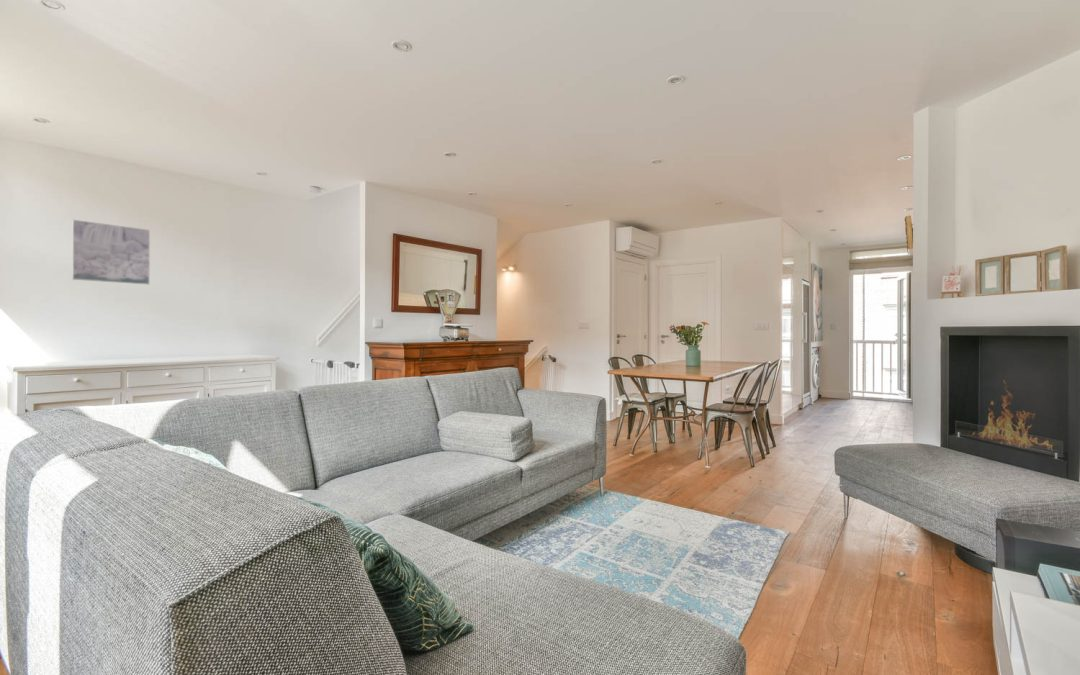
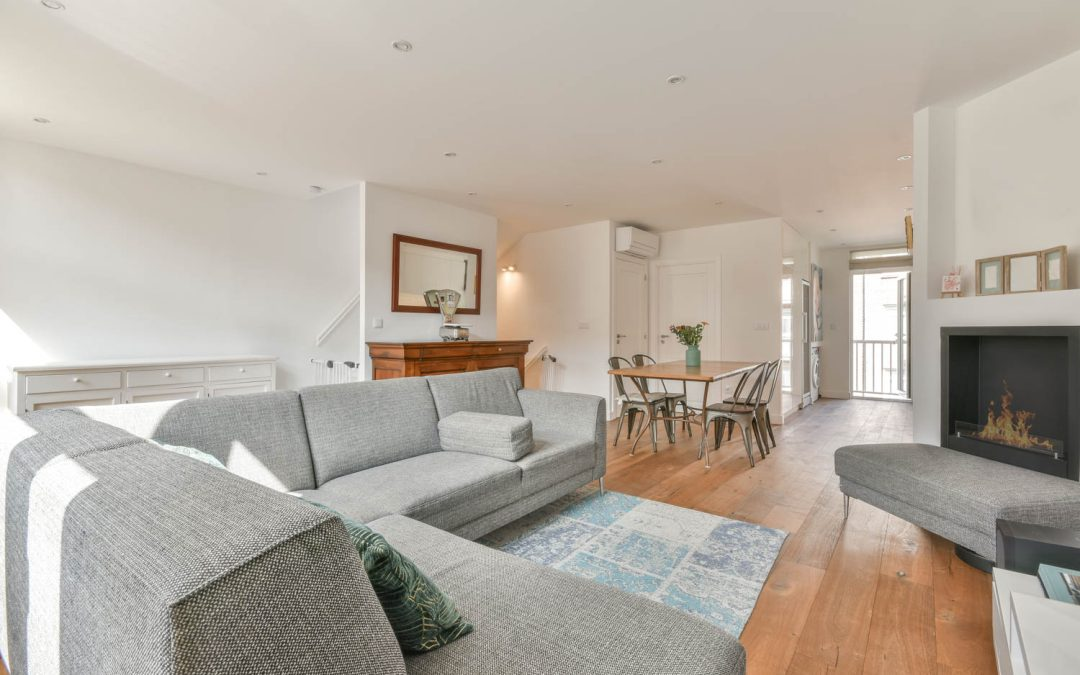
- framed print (112, 253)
